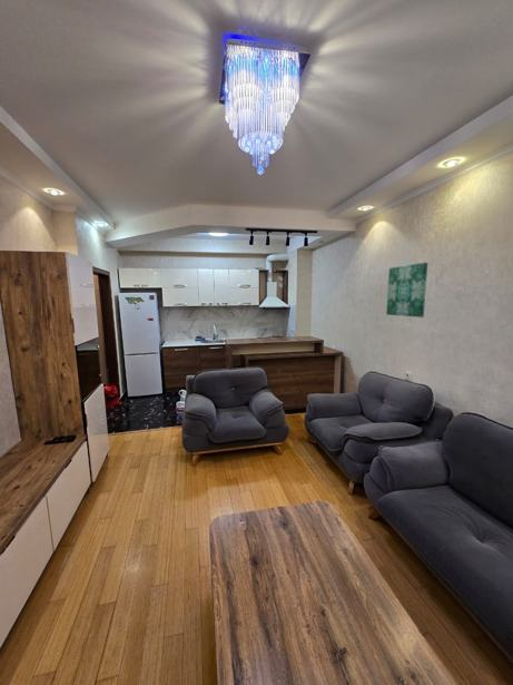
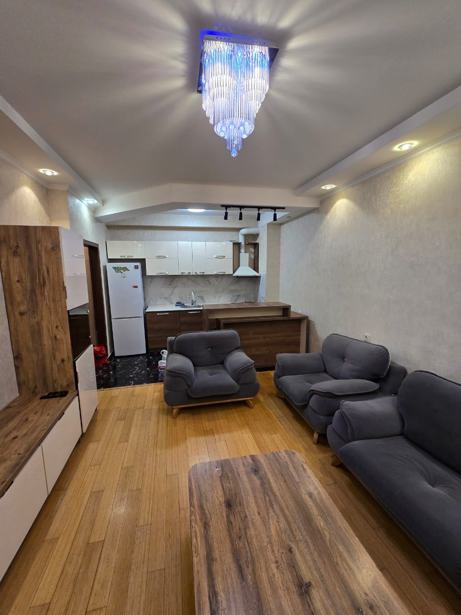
- wall art (405, 291)
